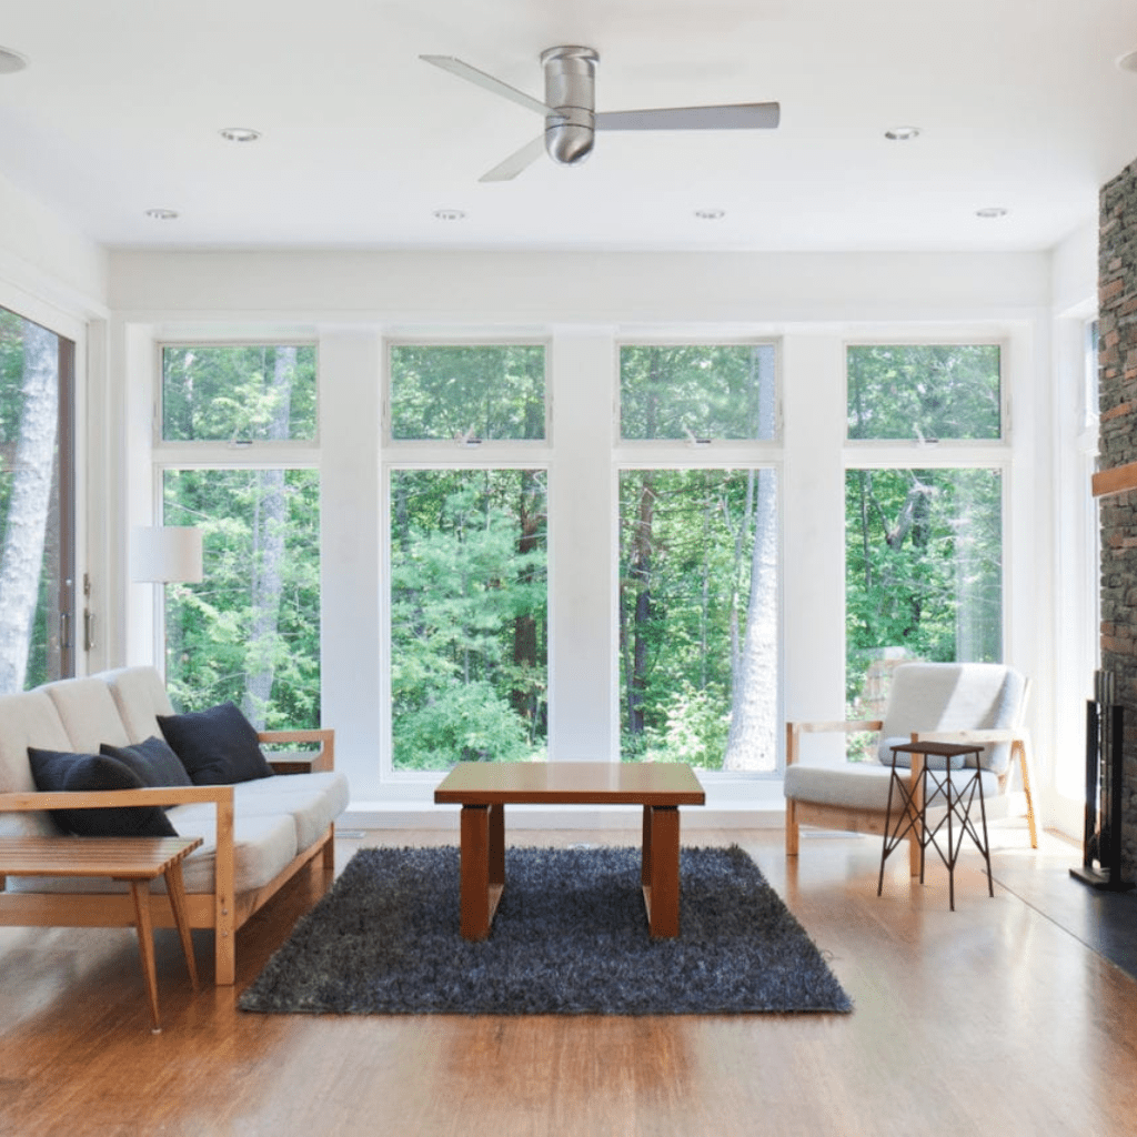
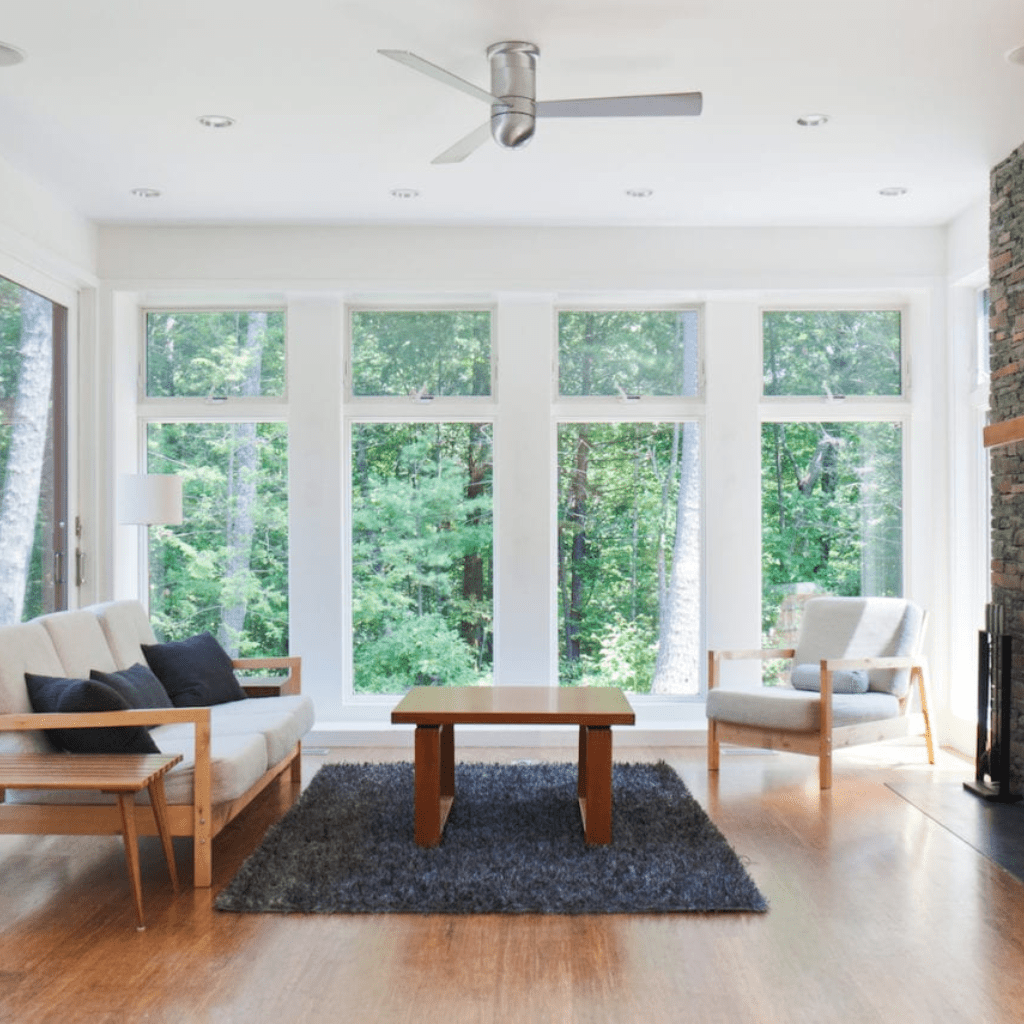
- side table (938, 824)
